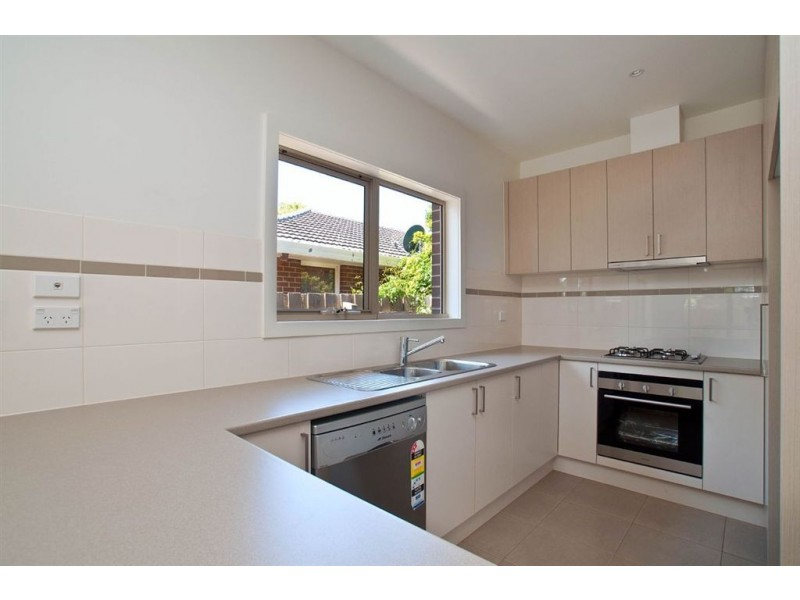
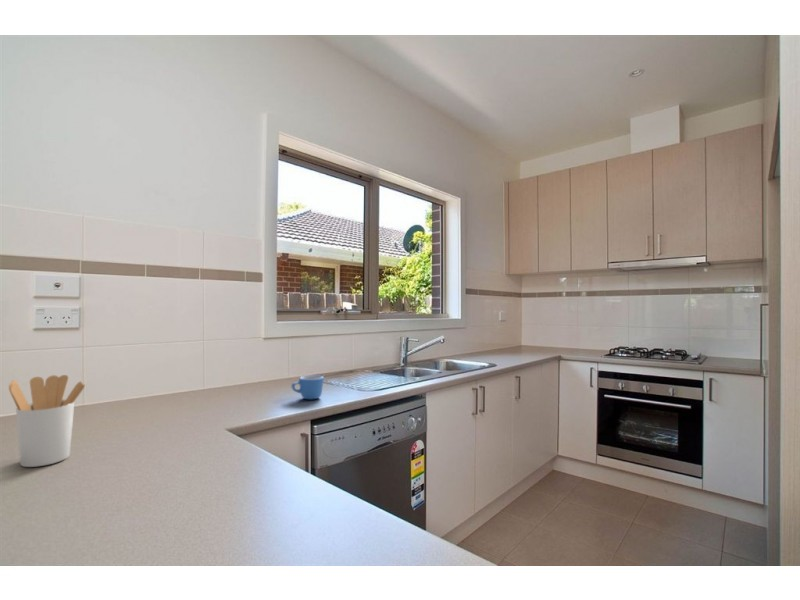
+ utensil holder (46, 416)
+ mug (307, 388)
